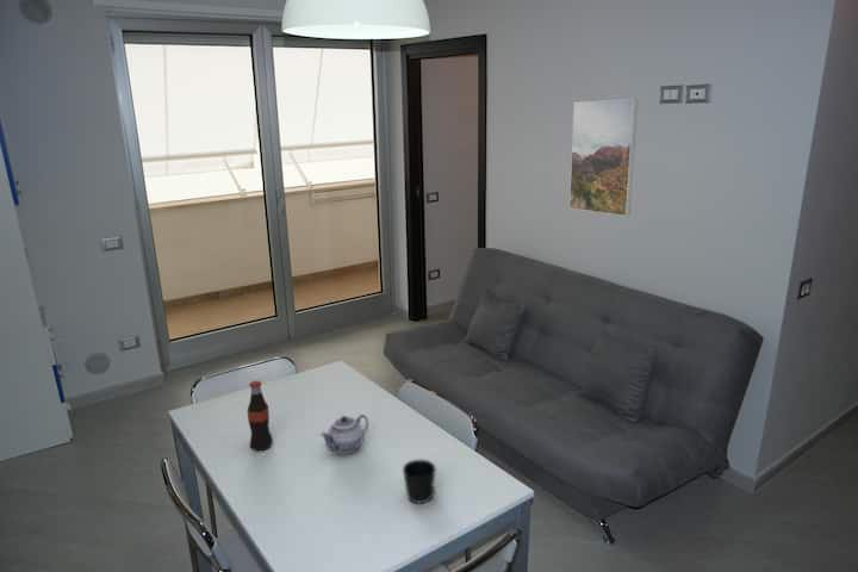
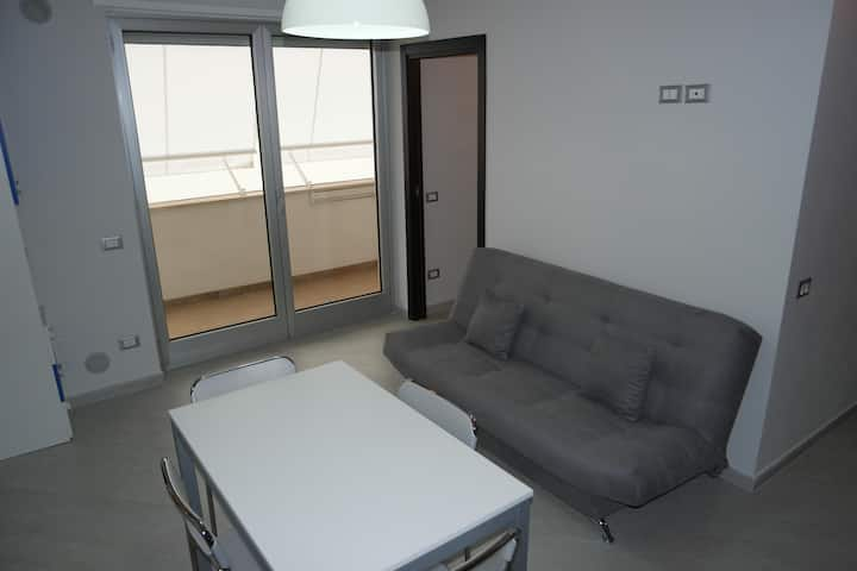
- cup (422, 484)
- bottle (257, 414)
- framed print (601, 157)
- teapot (344, 431)
